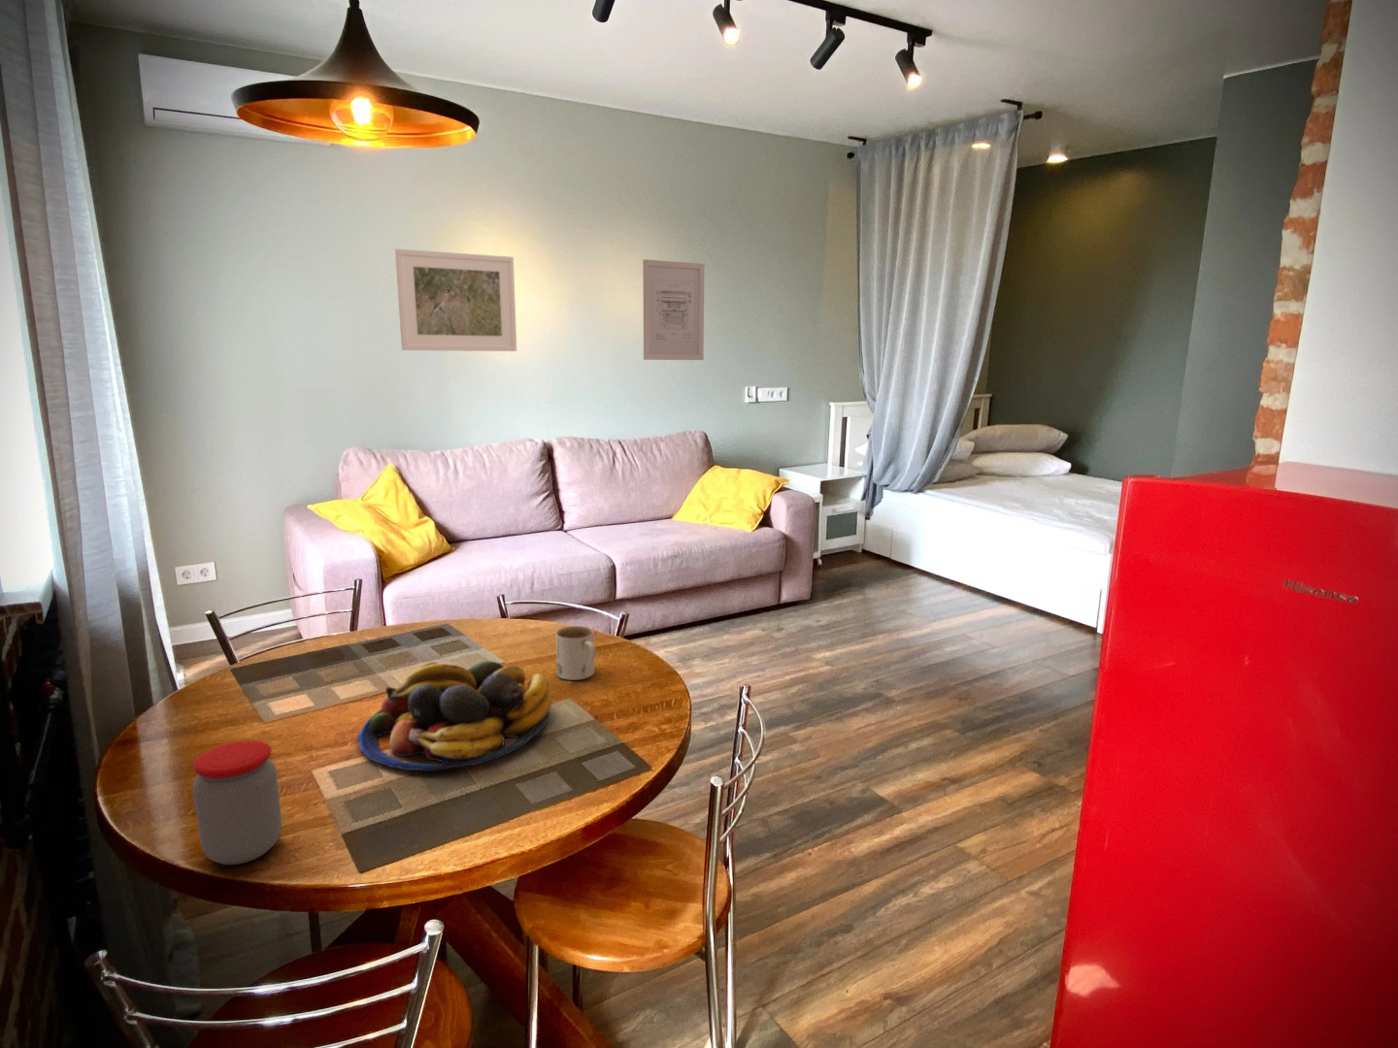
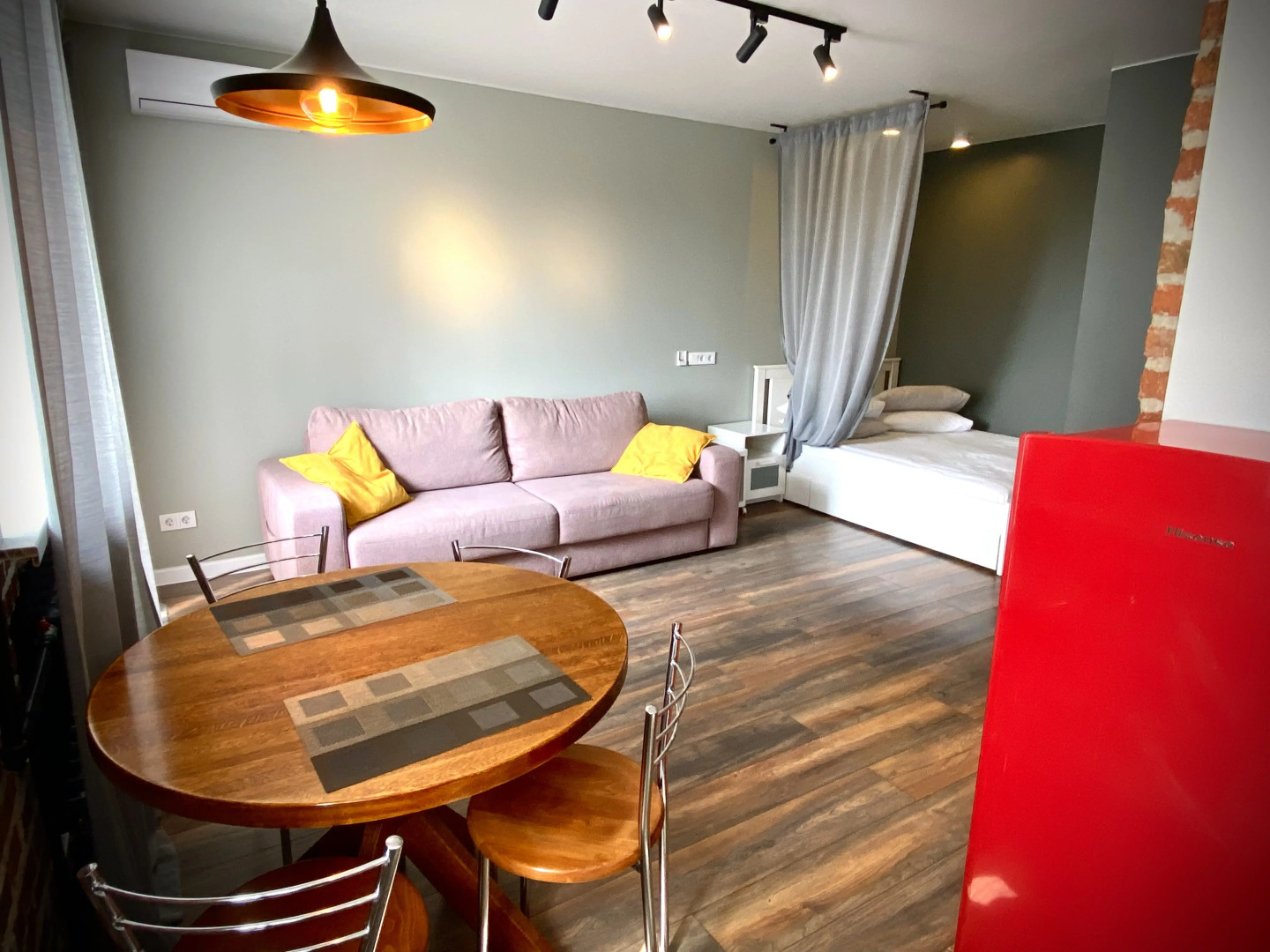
- mug (580, 655)
- jar (238, 801)
- fruit bowl (454, 695)
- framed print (458, 302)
- wall art (674, 310)
